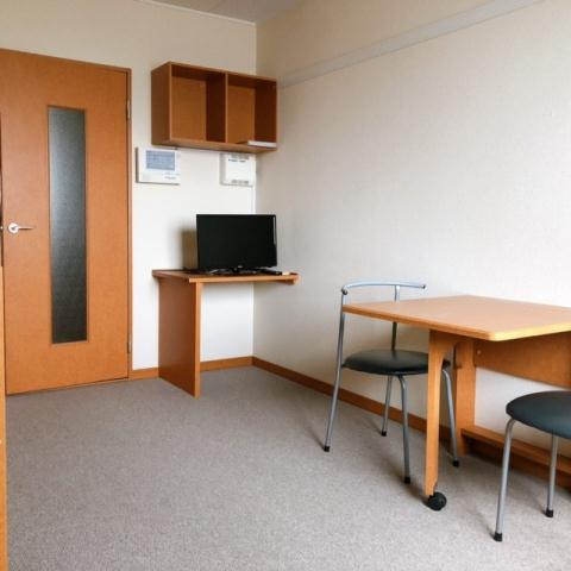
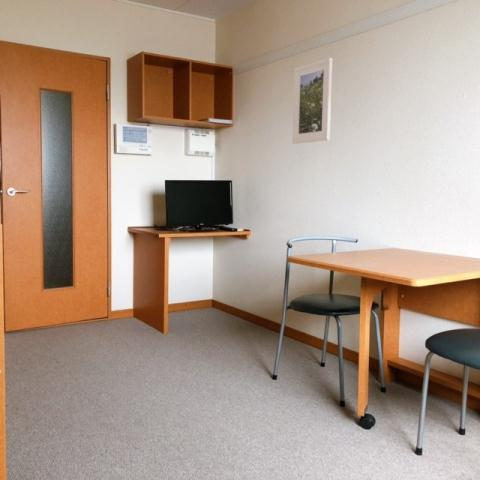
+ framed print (311, 102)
